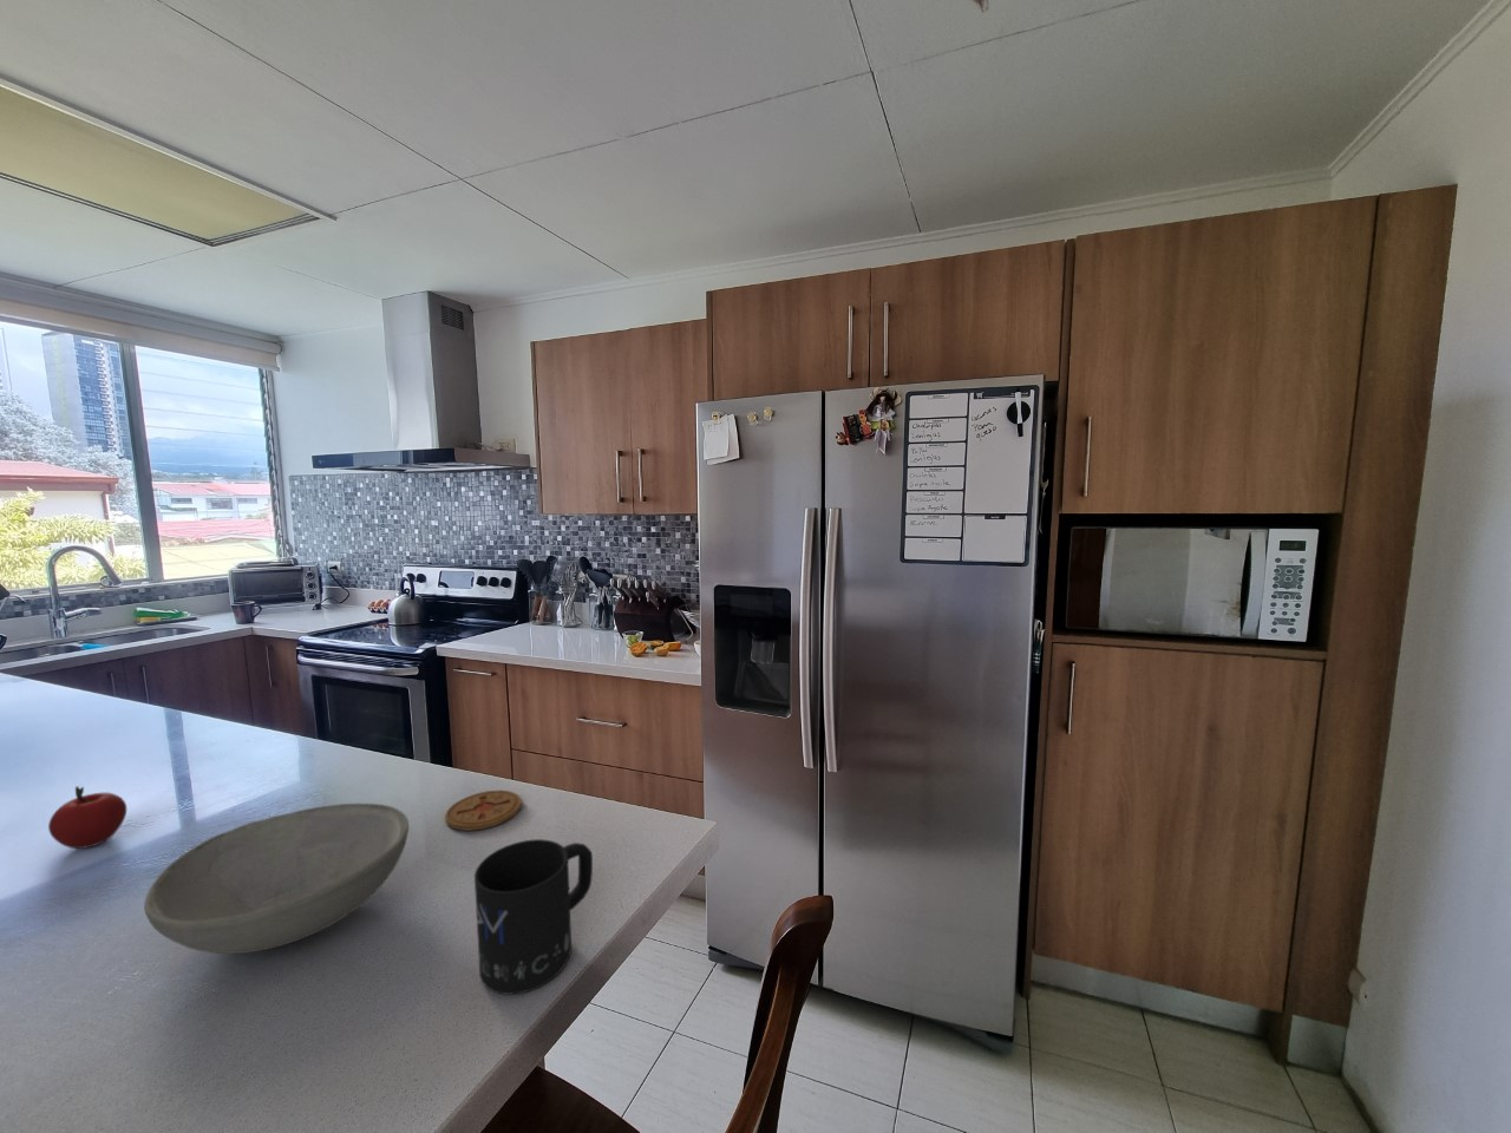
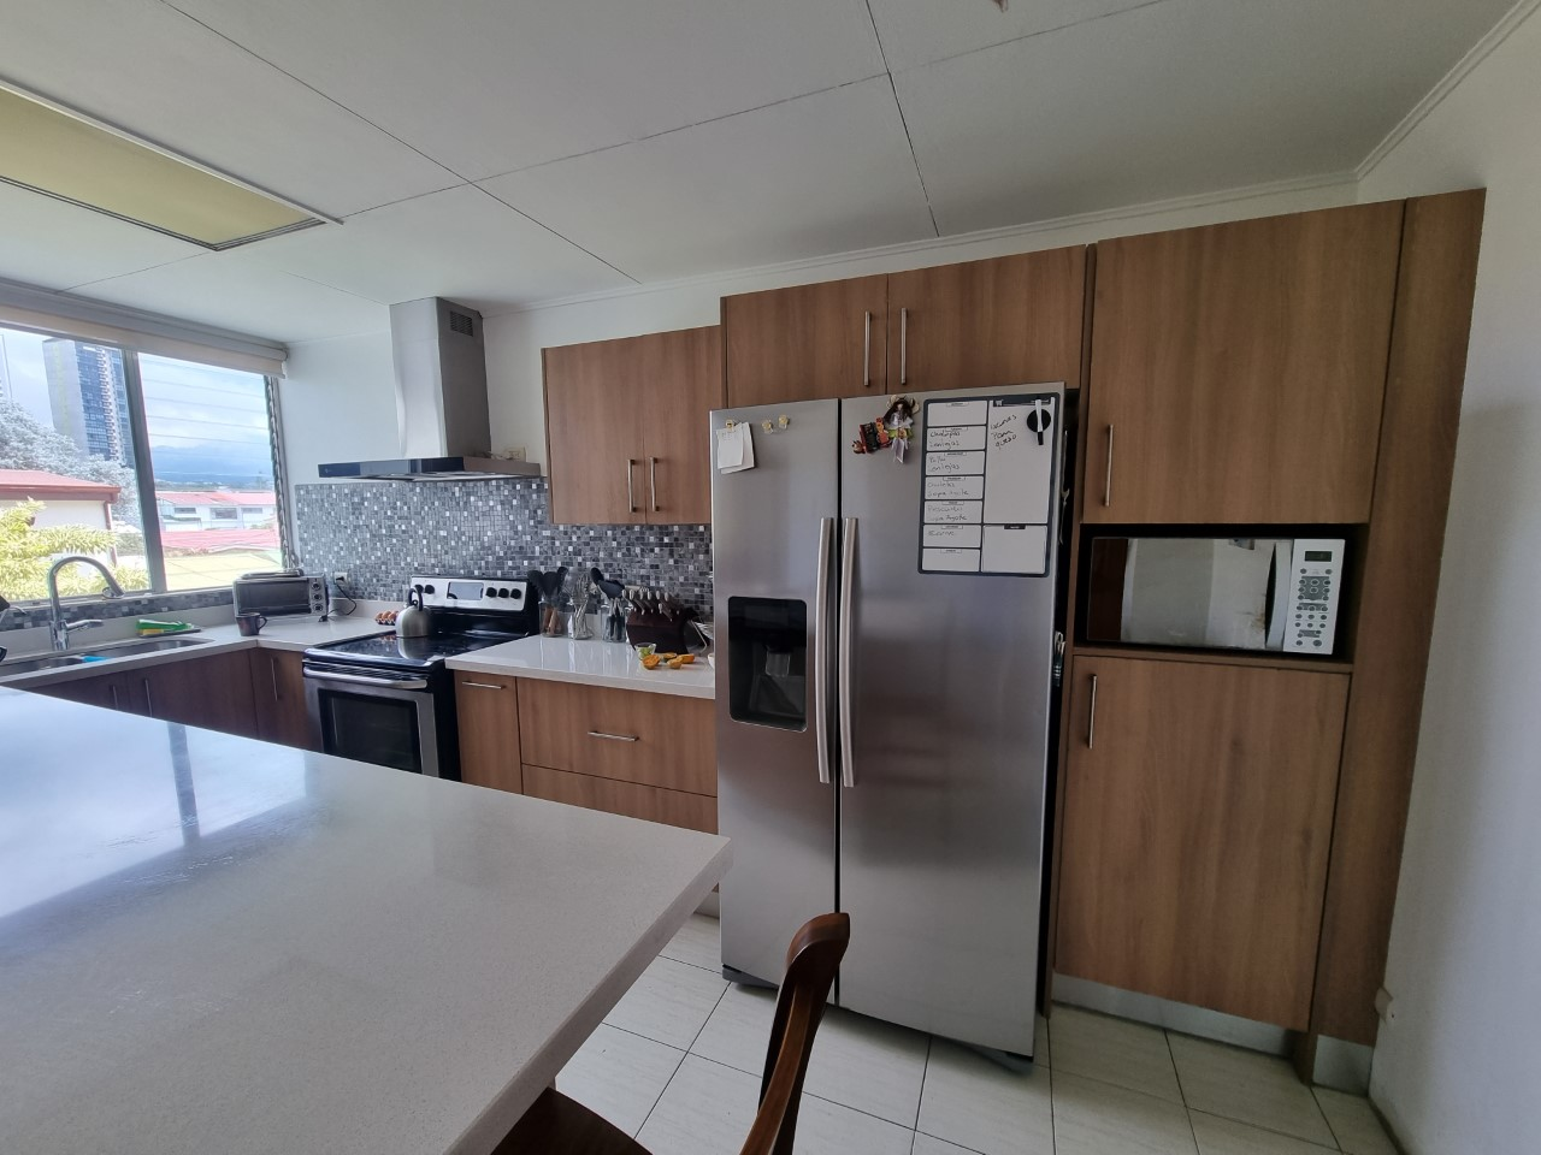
- apple (88, 813)
- coaster (484, 808)
- mug (540, 902)
- bowl (291, 884)
